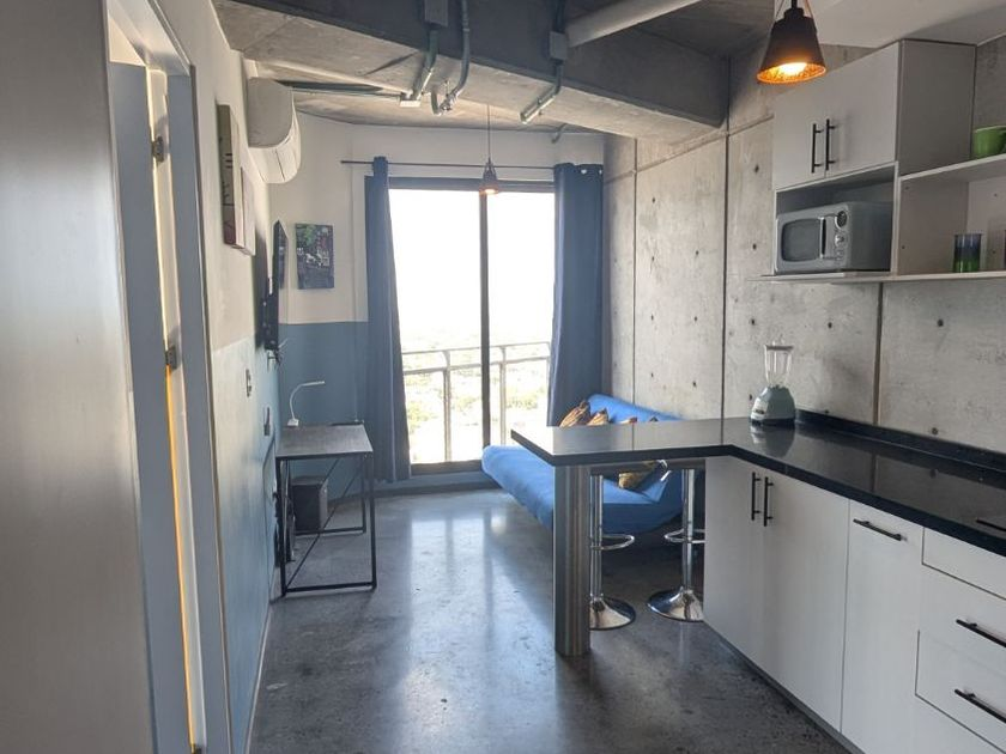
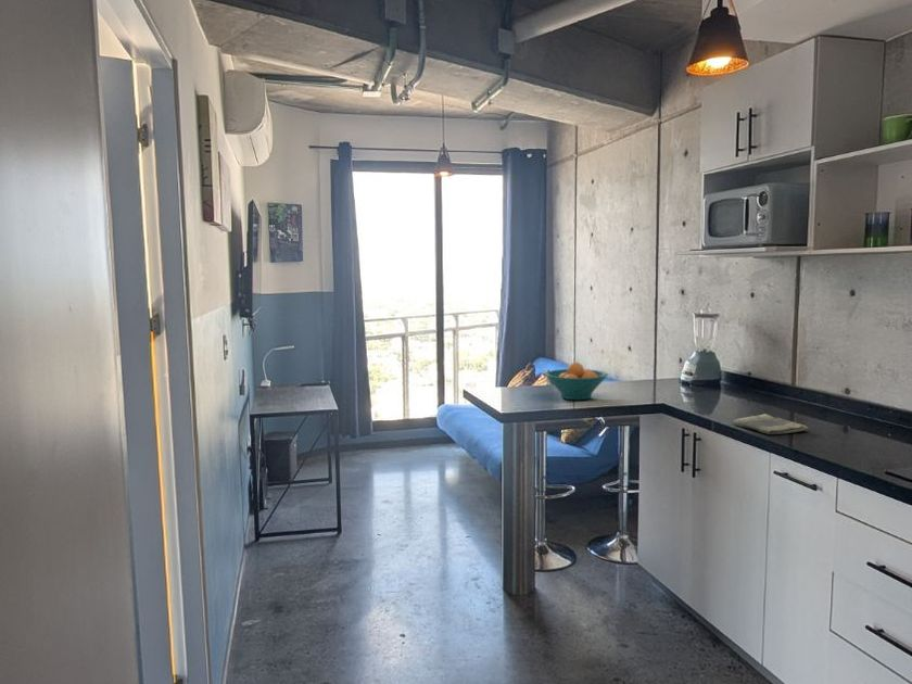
+ dish towel (770, 423)
+ fruit bowl (575, 380)
